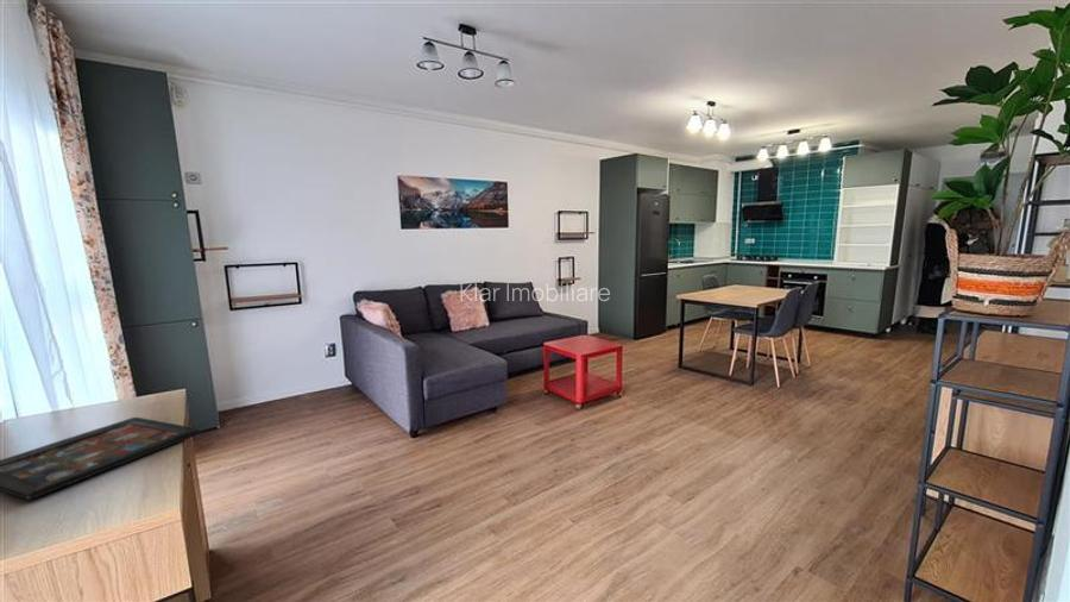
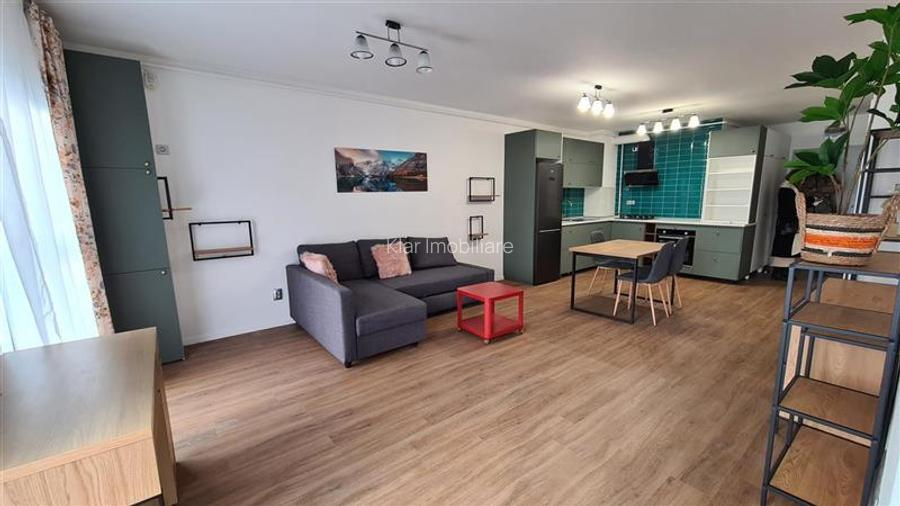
- decorative tray (90, 450)
